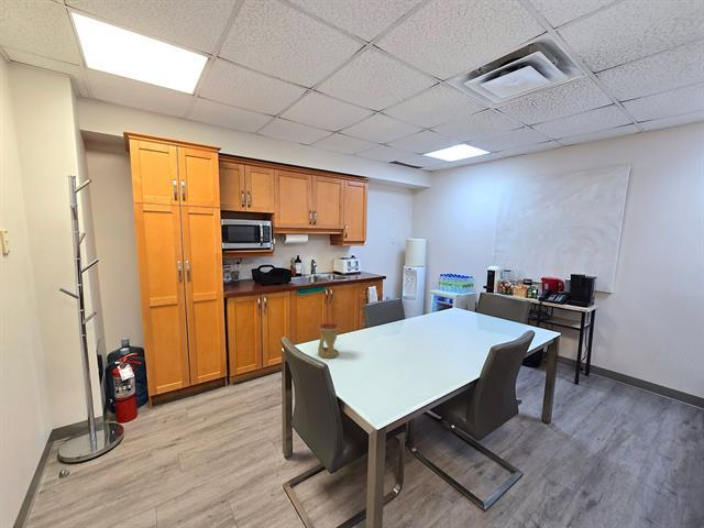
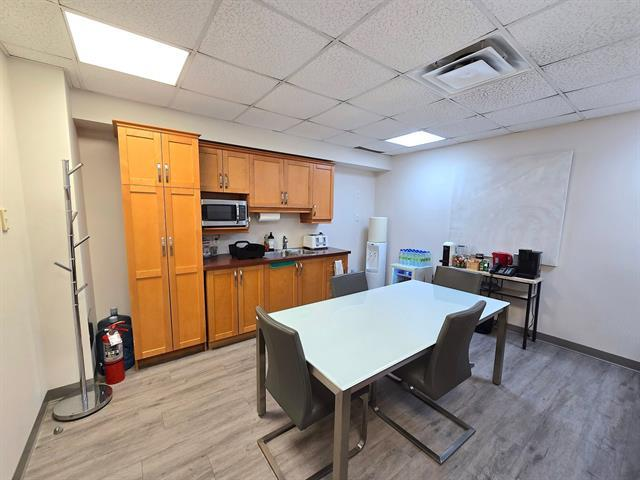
- oil burner (328, 340)
